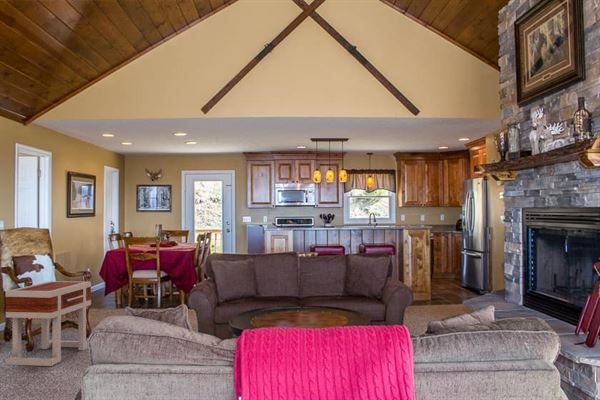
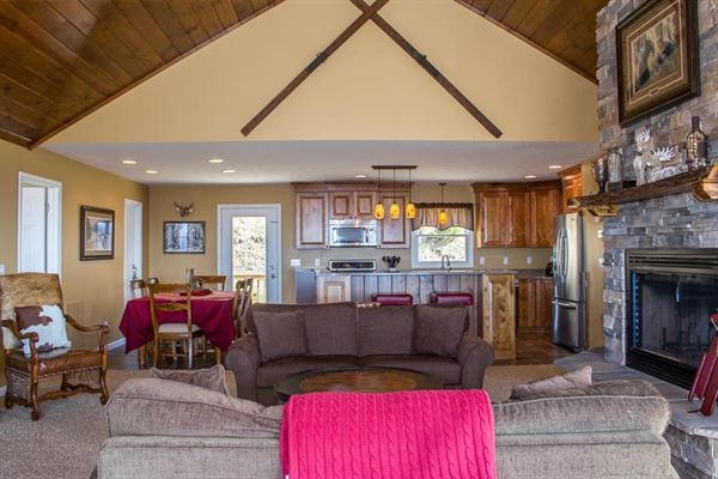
- side table (52, 320)
